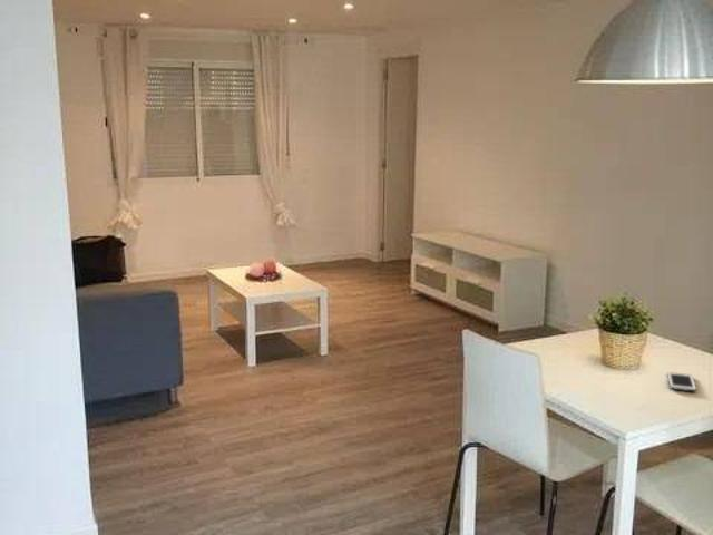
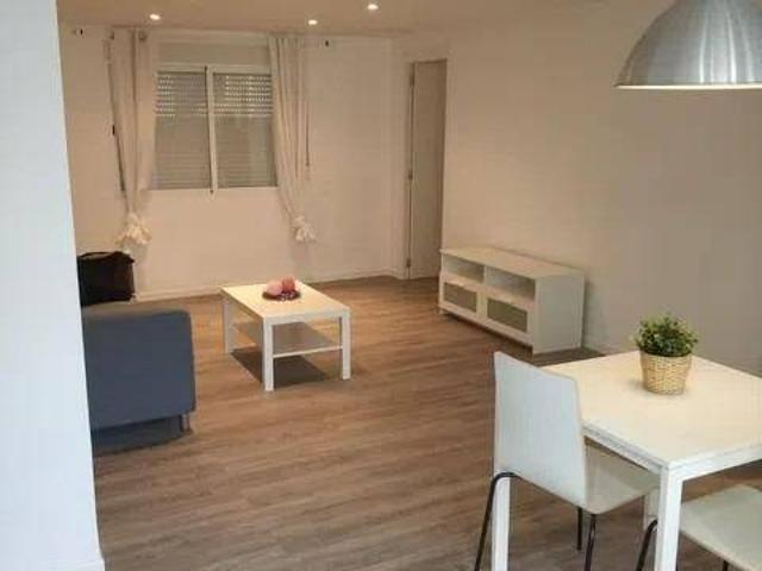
- cell phone (681, 381)
